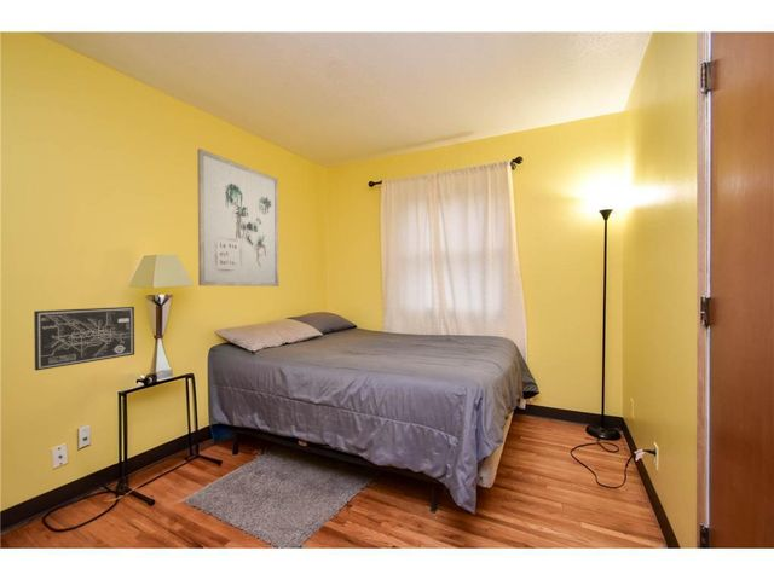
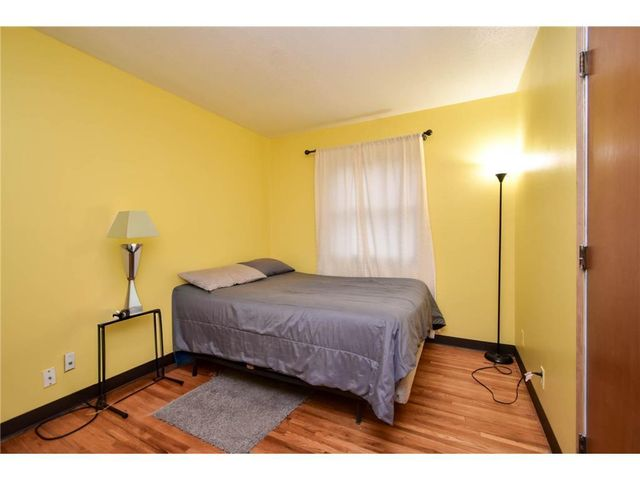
- wall art (242, 225)
- wall art (89, 335)
